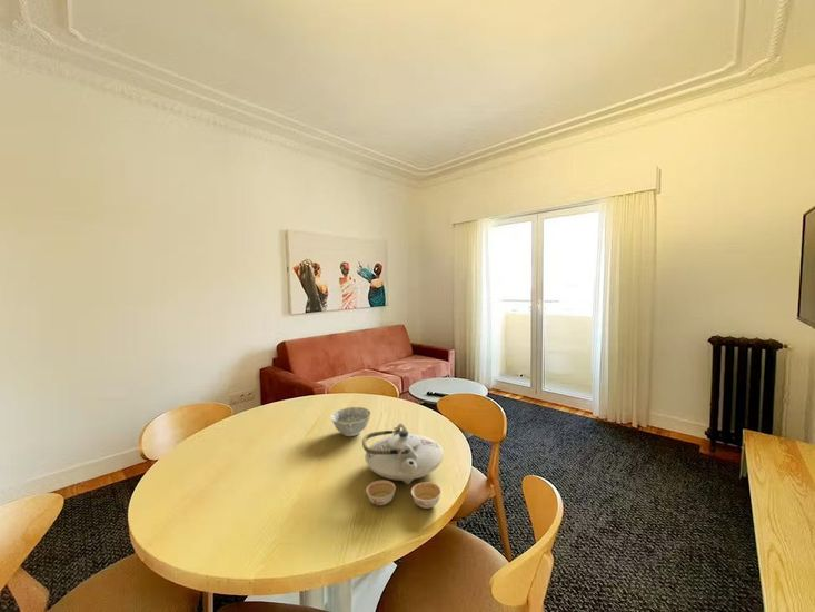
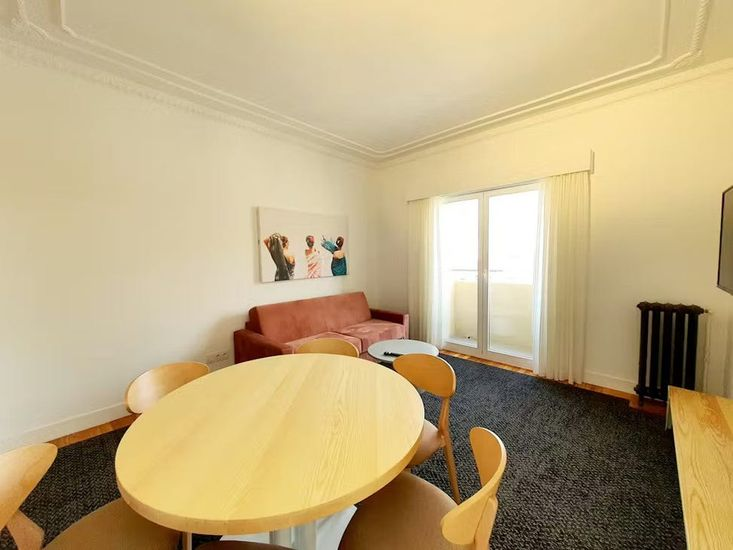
- bowl (351, 423)
- teapot (405, 458)
